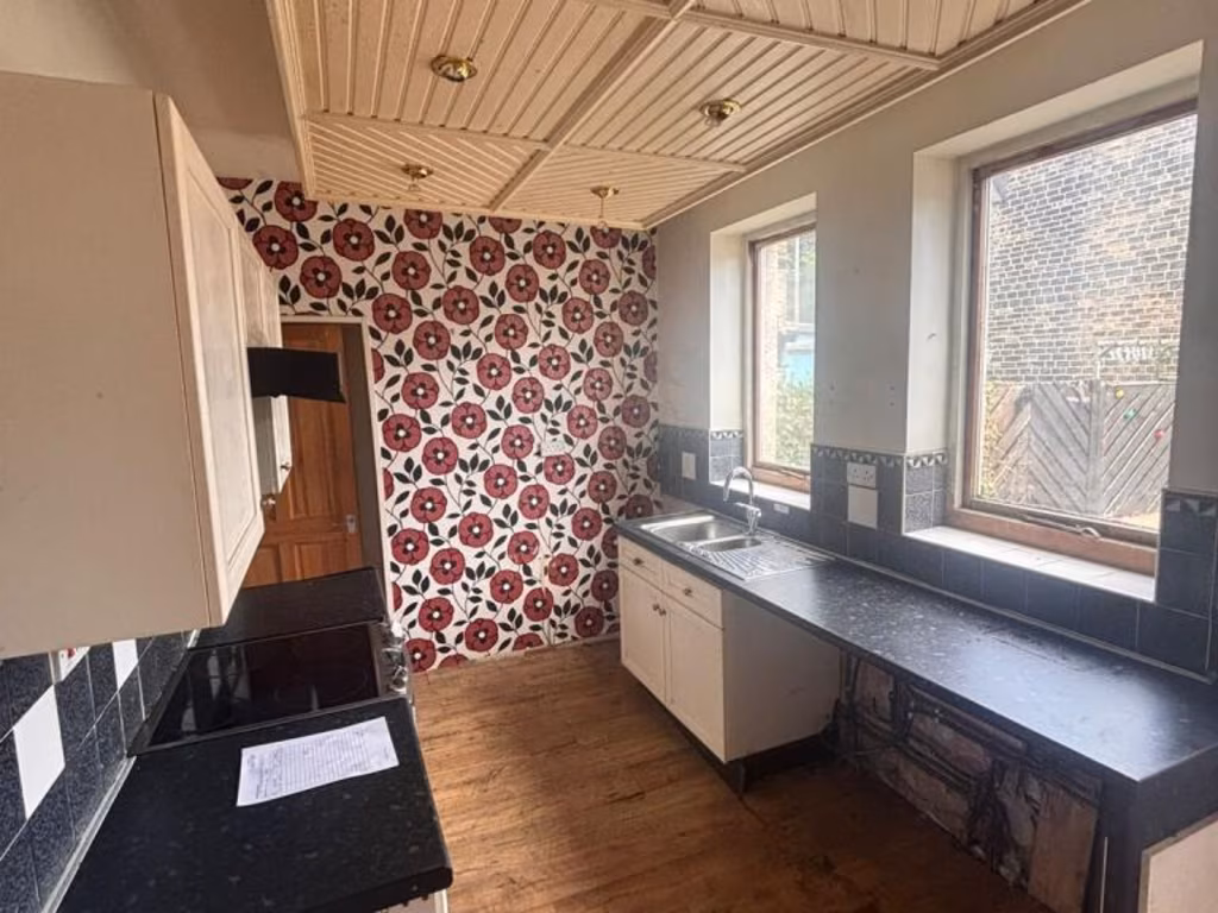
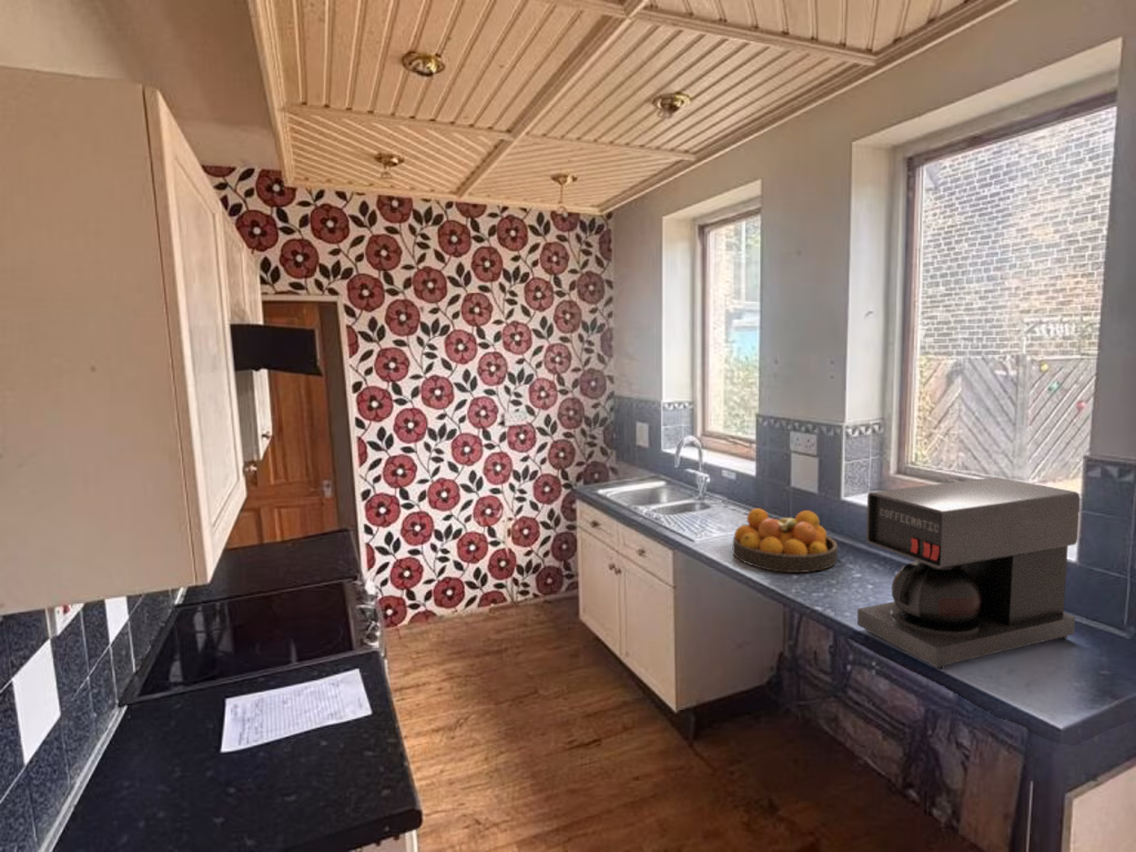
+ fruit bowl (783, 534)
+ coffee maker (966, 564)
